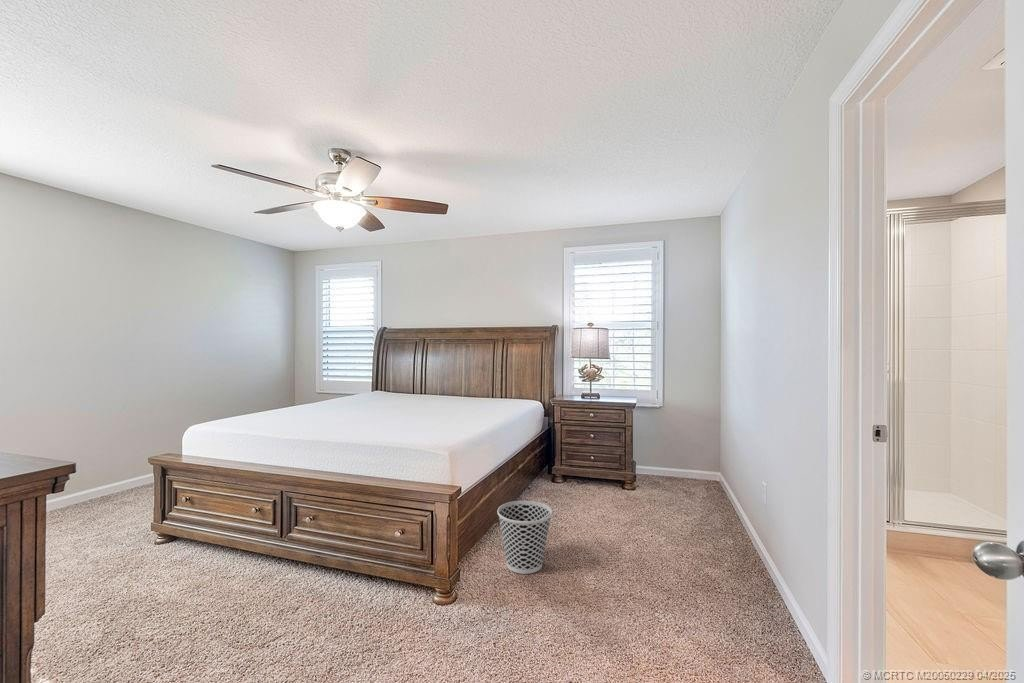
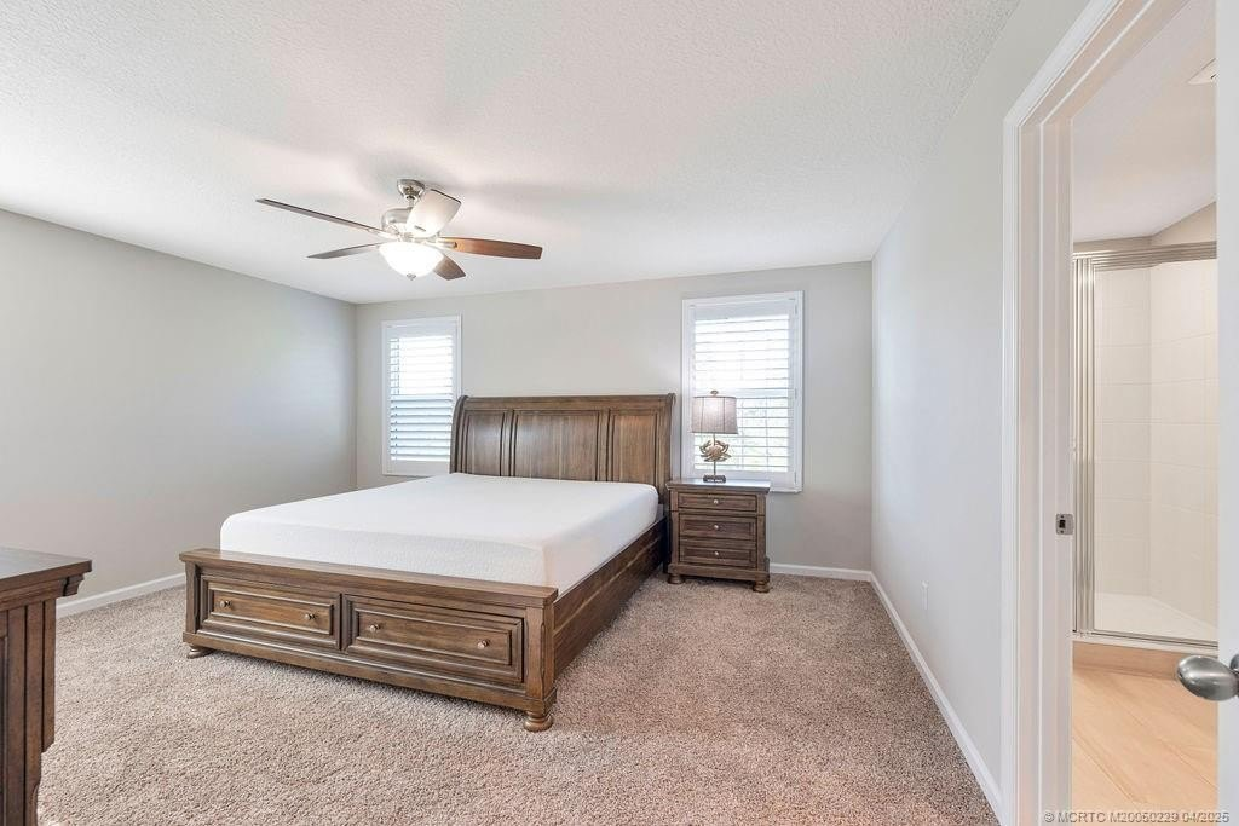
- wastebasket (524, 537)
